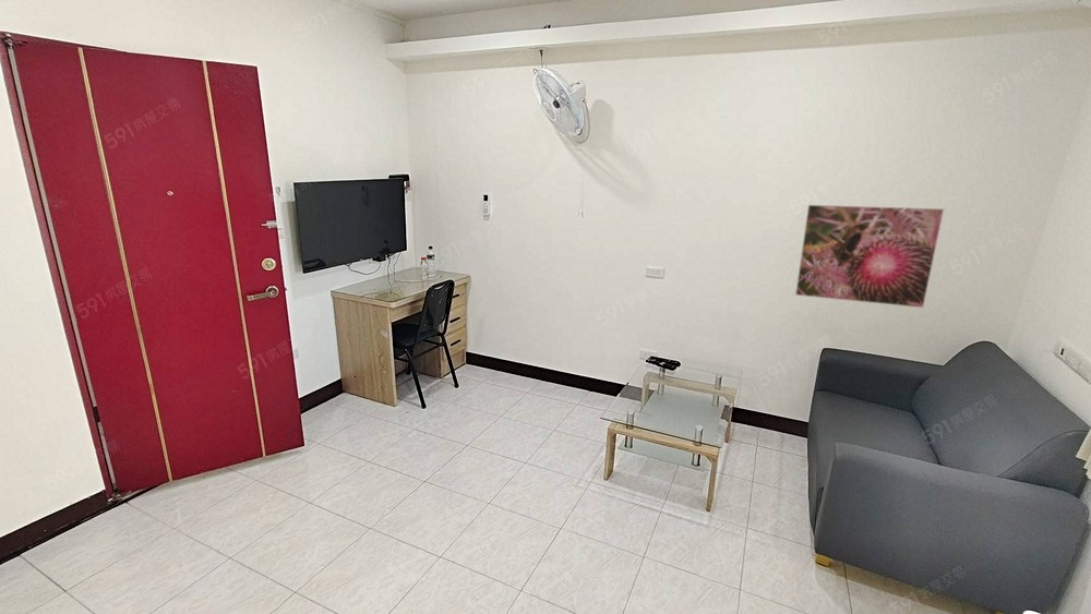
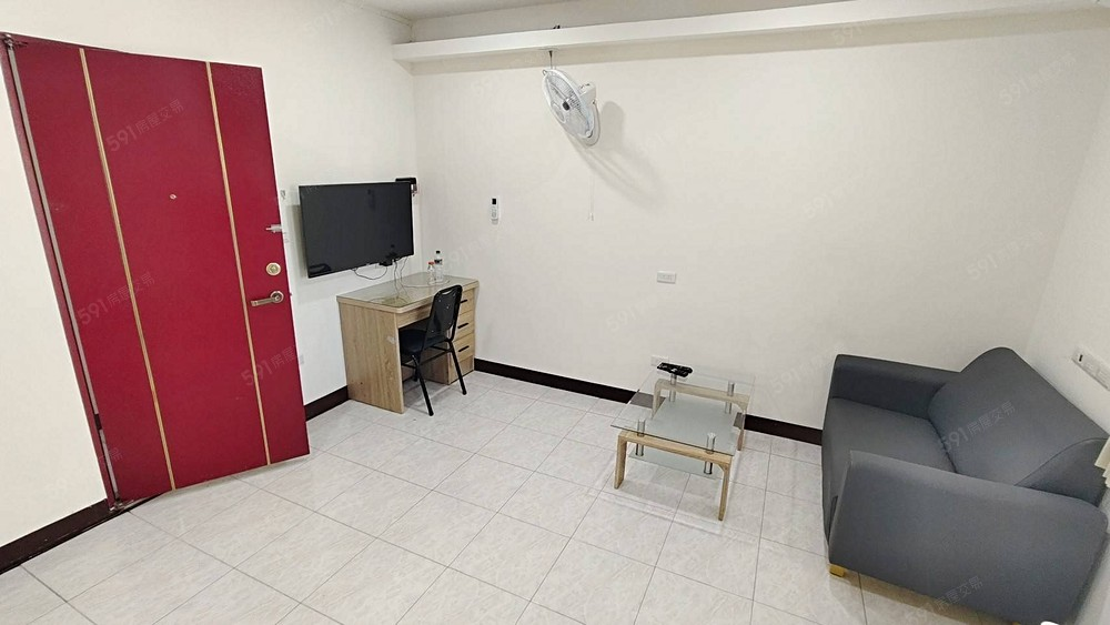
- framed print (864, 254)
